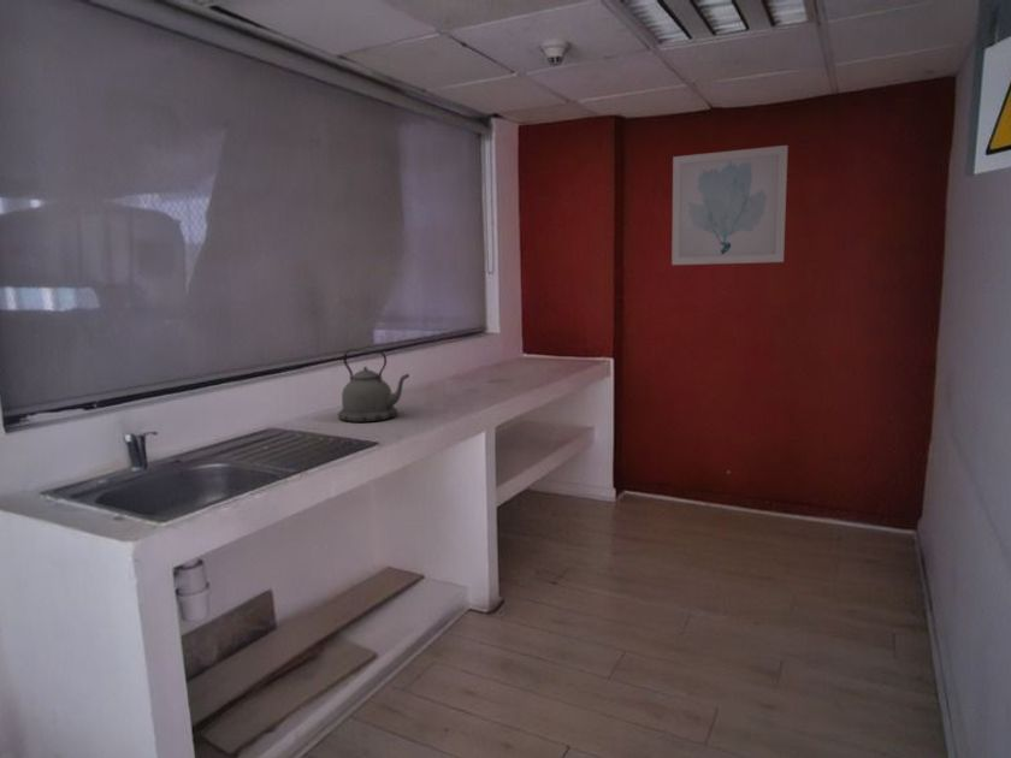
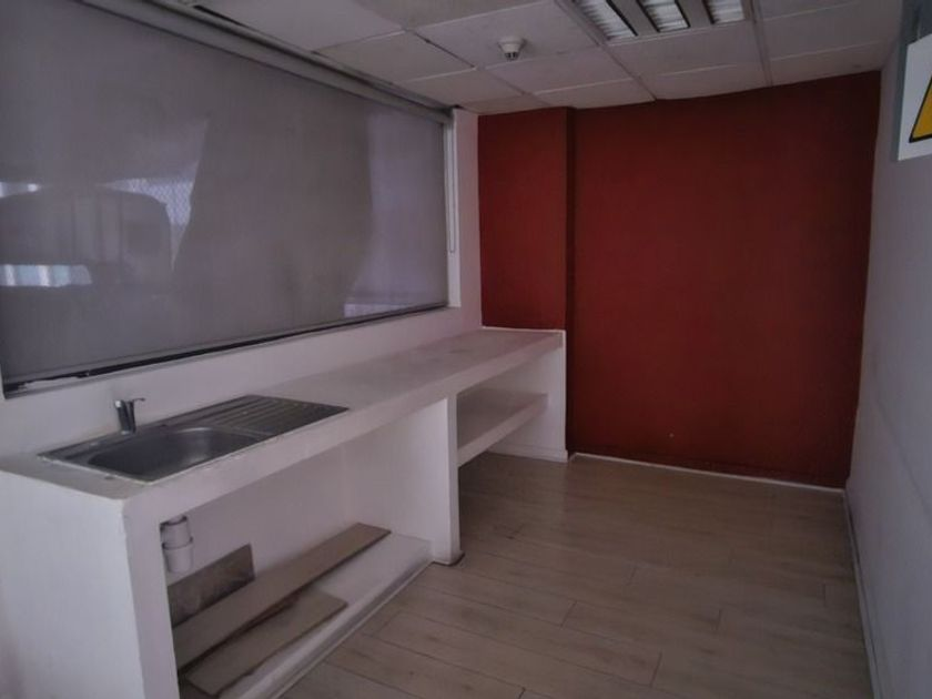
- wall art (727, 208)
- kettle (369, 383)
